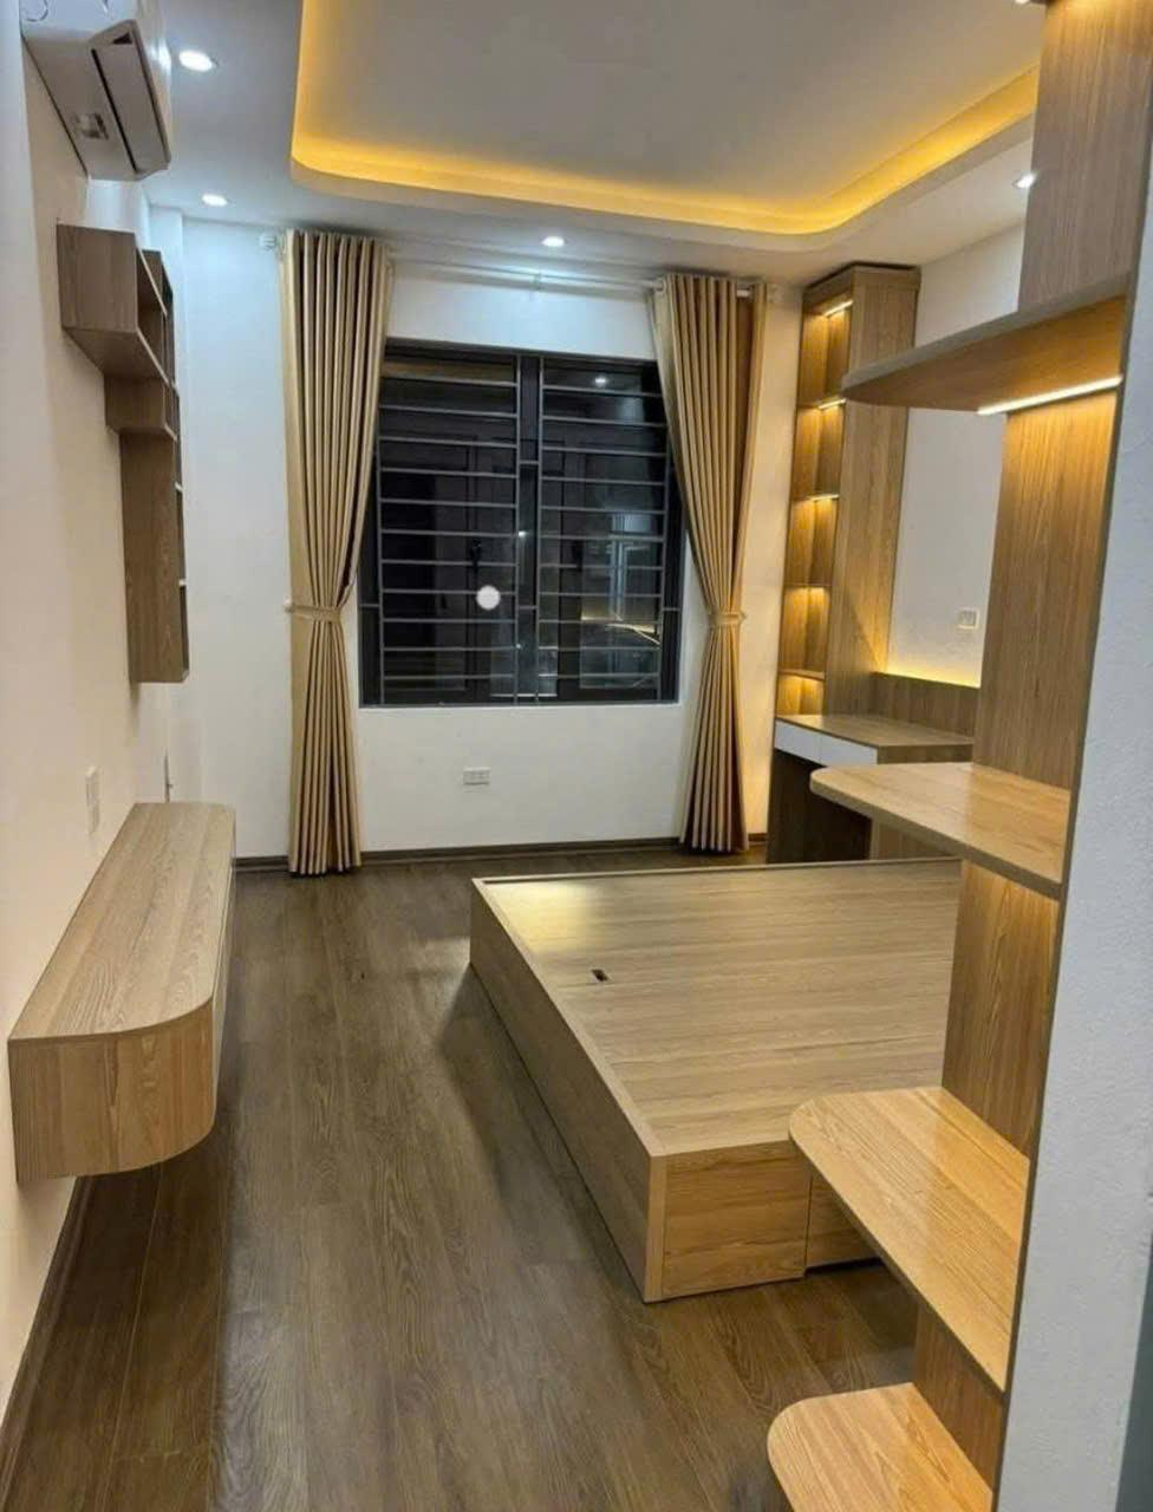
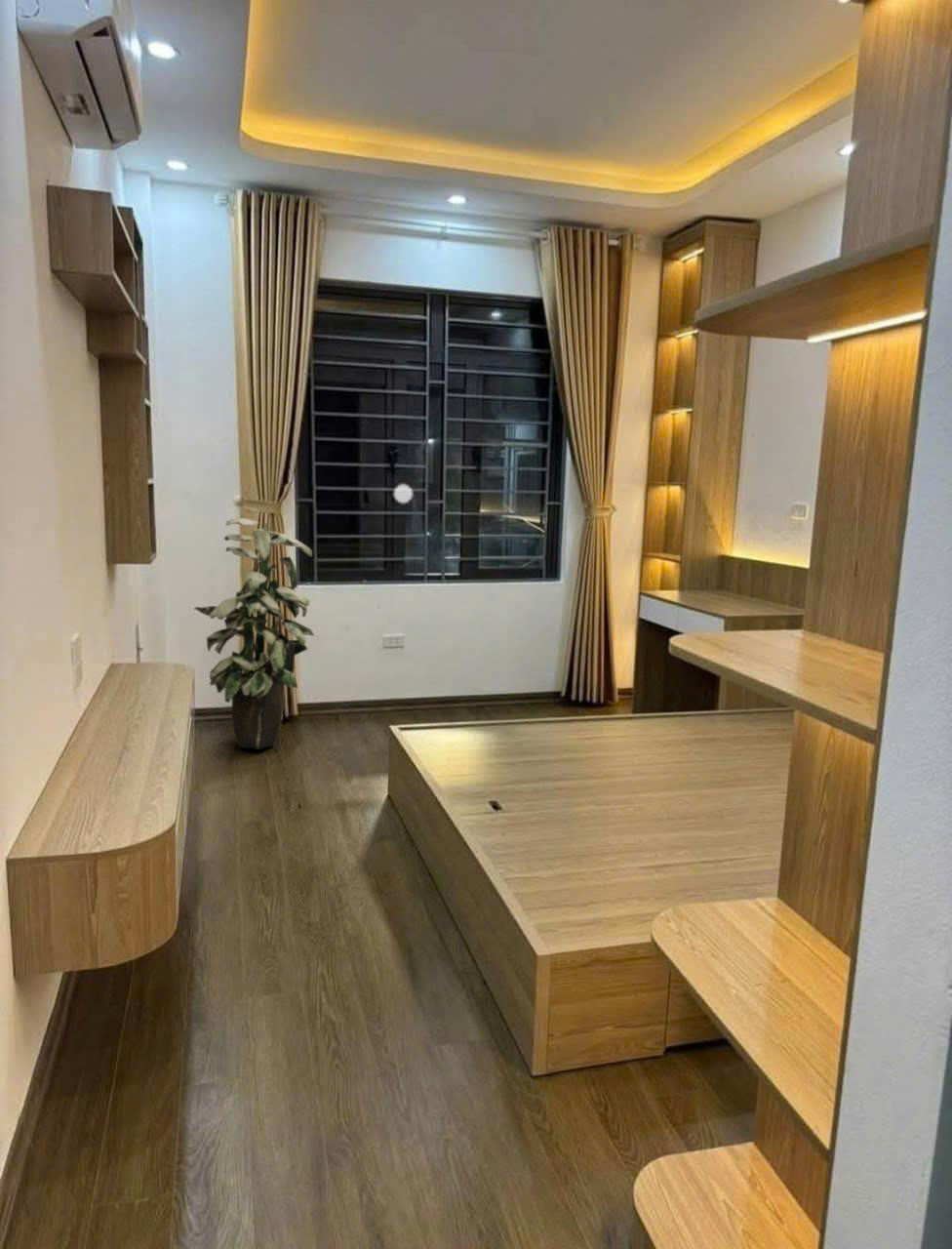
+ indoor plant (253, 633)
